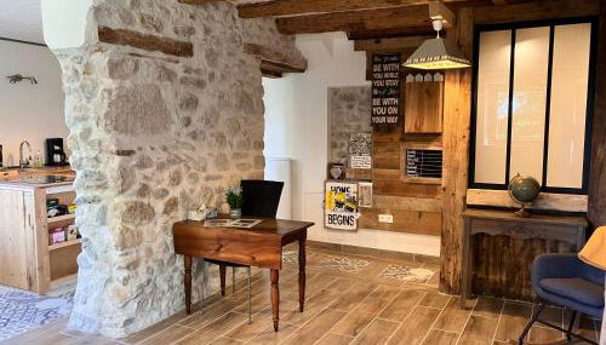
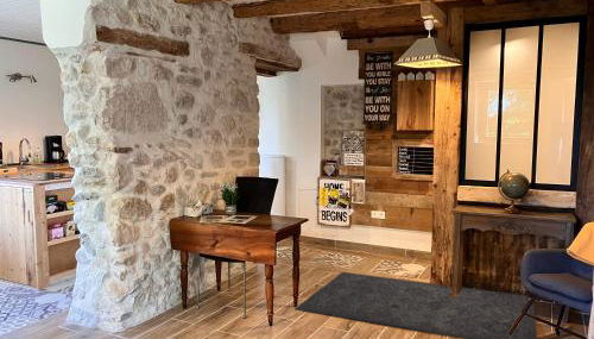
+ rug (418, 302)
